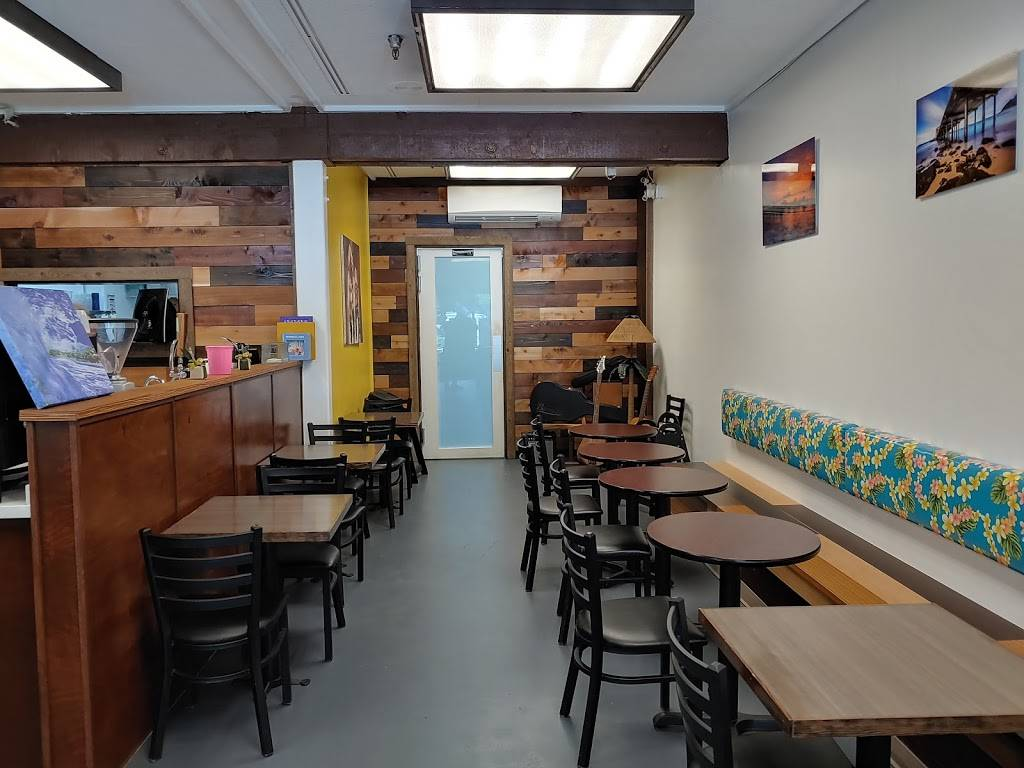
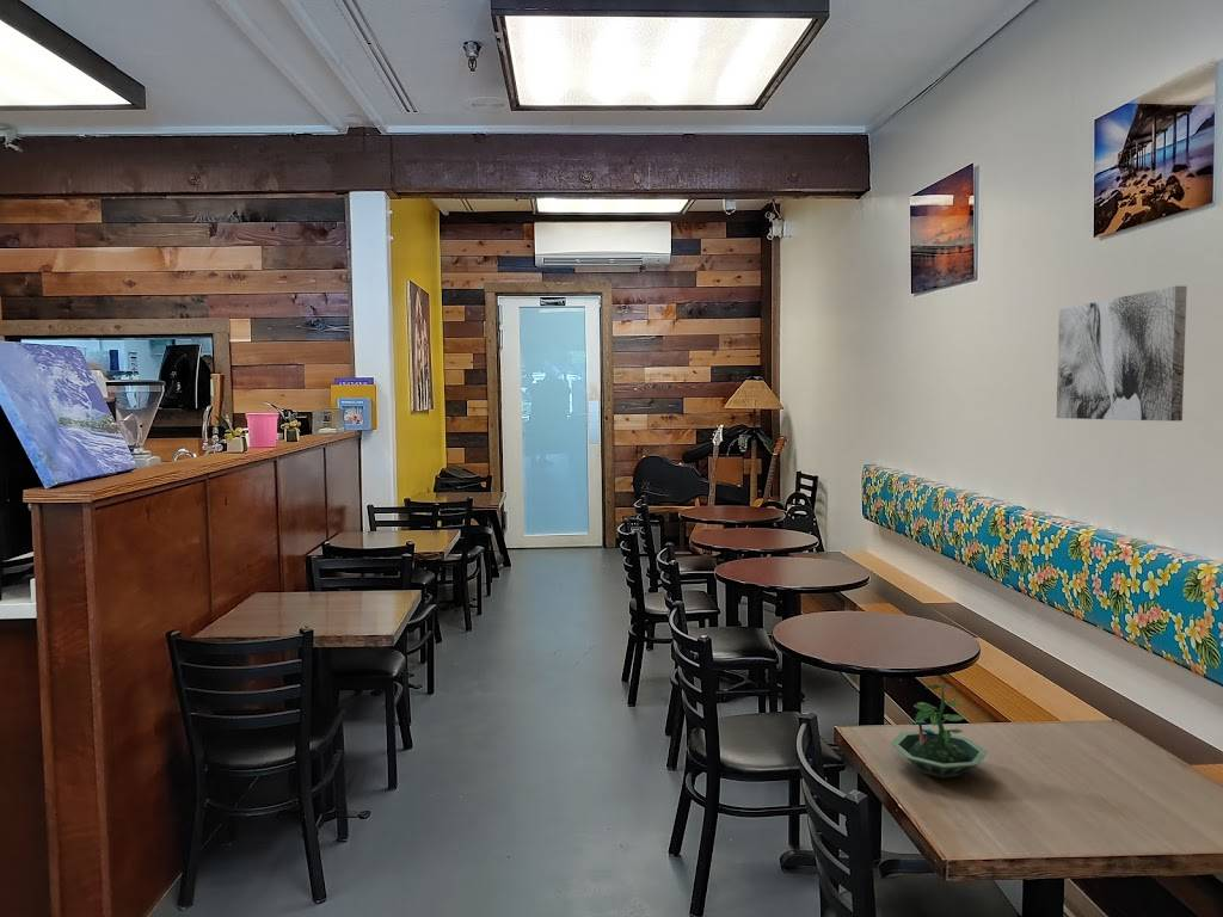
+ terrarium (941, 700)
+ wall art (1114, 359)
